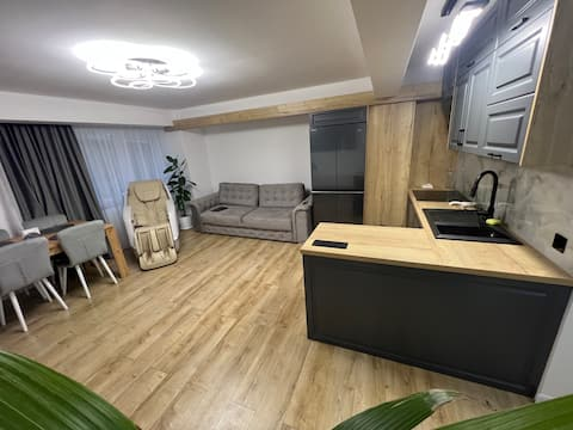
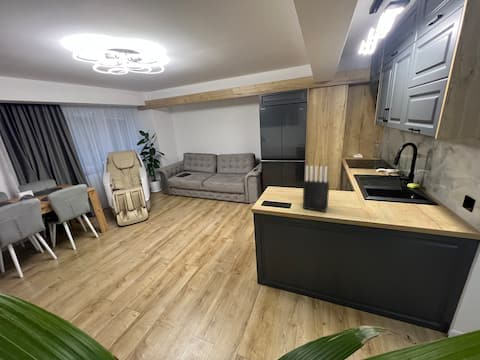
+ knife block (316, 186)
